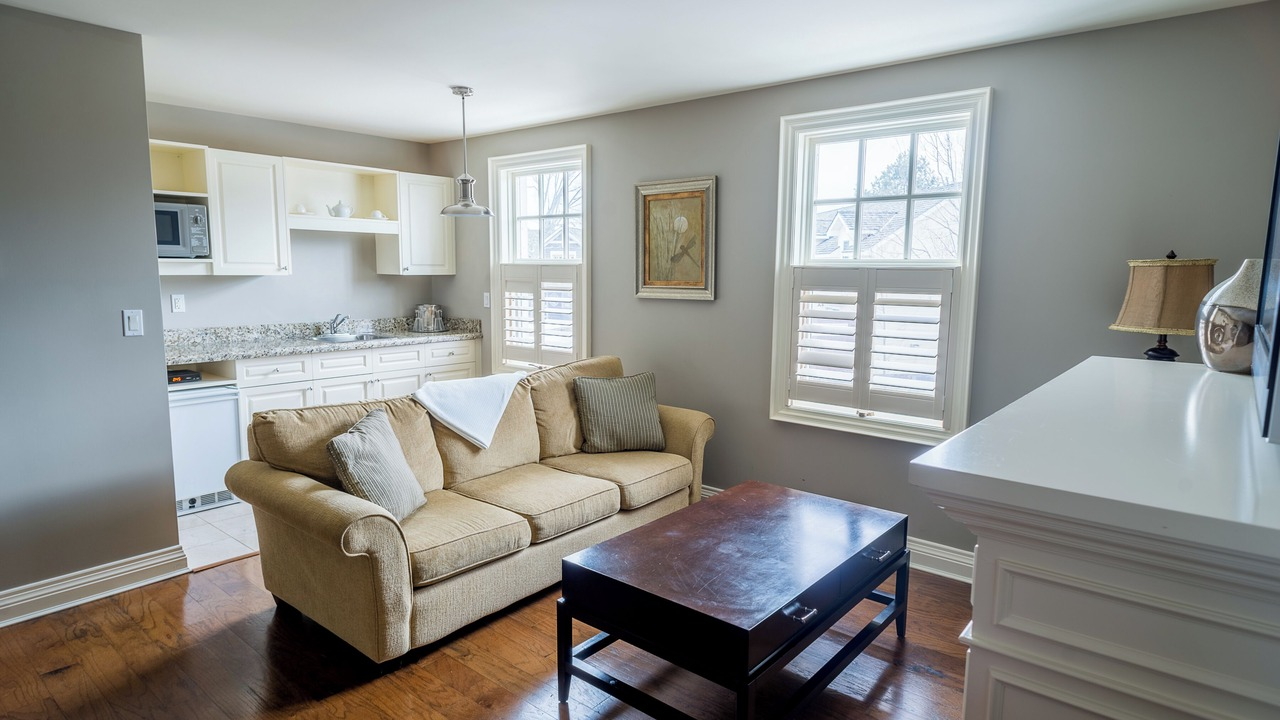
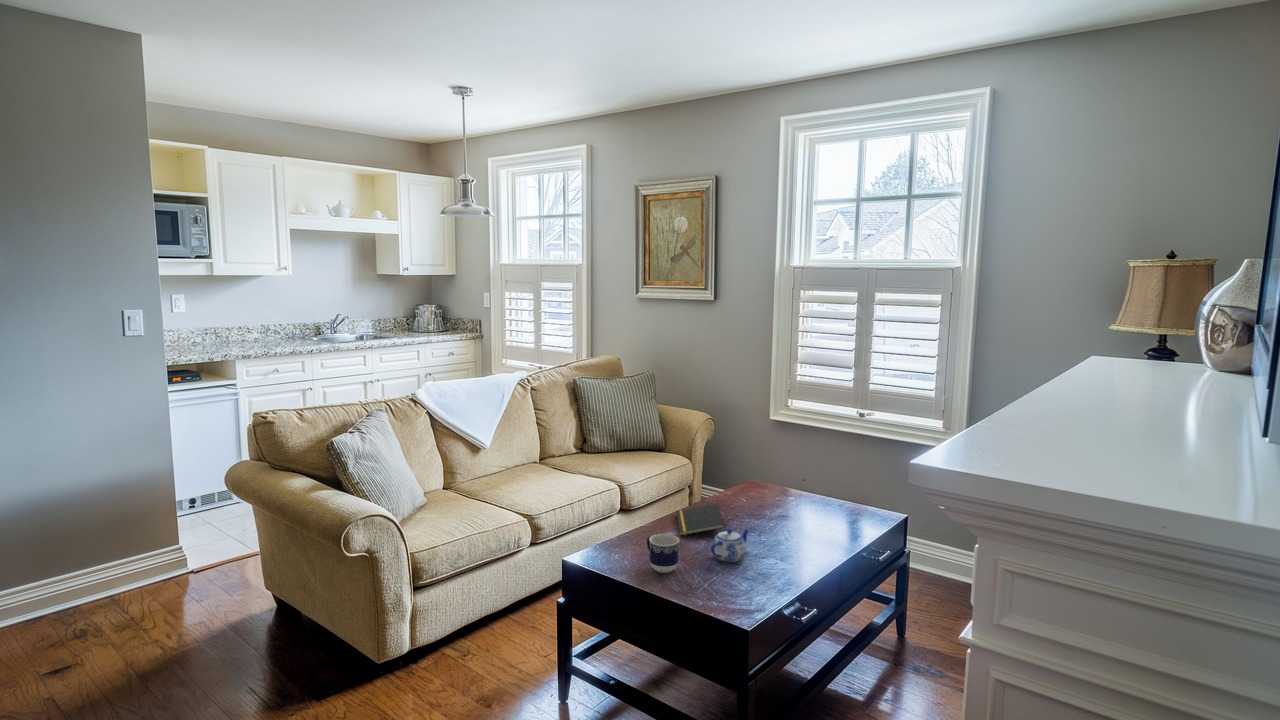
+ teapot (730, 542)
+ notepad (699, 519)
+ cup (660, 553)
